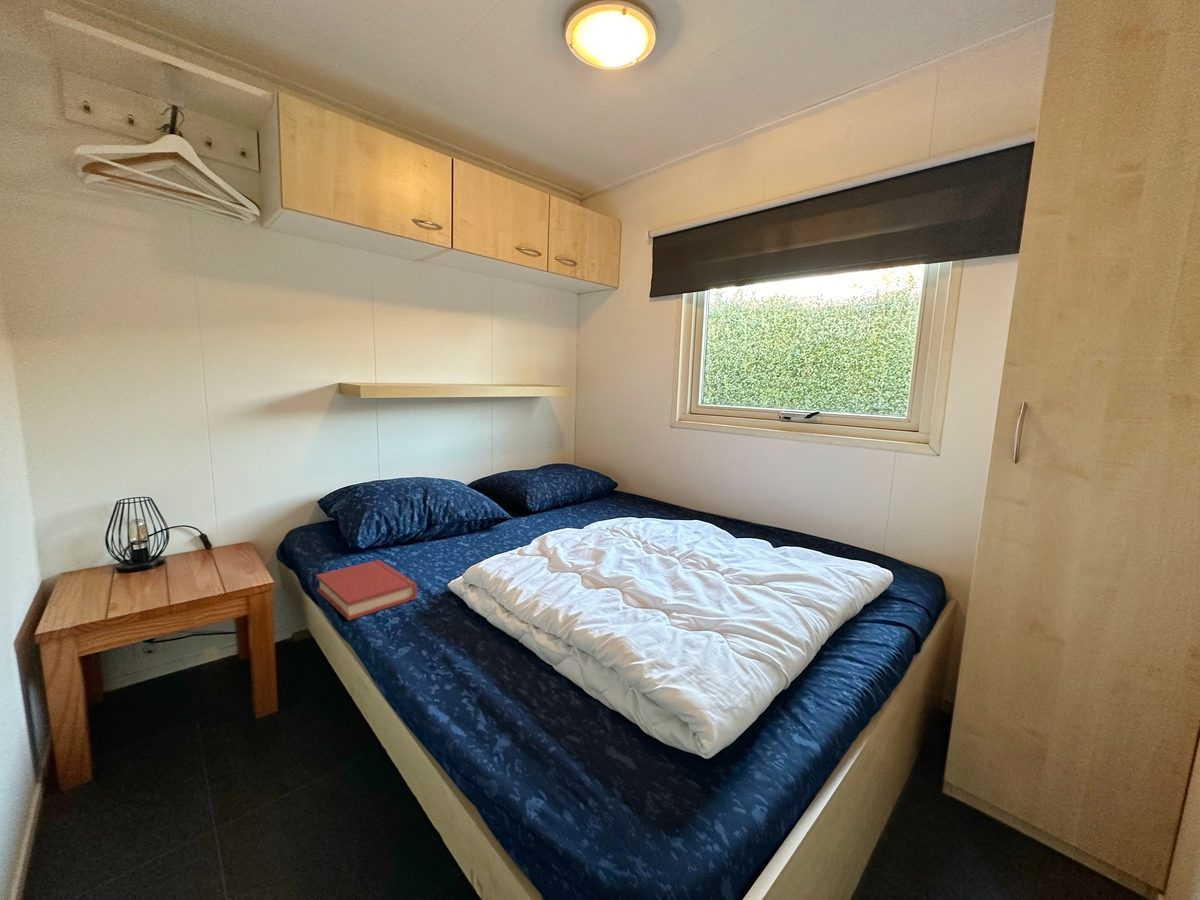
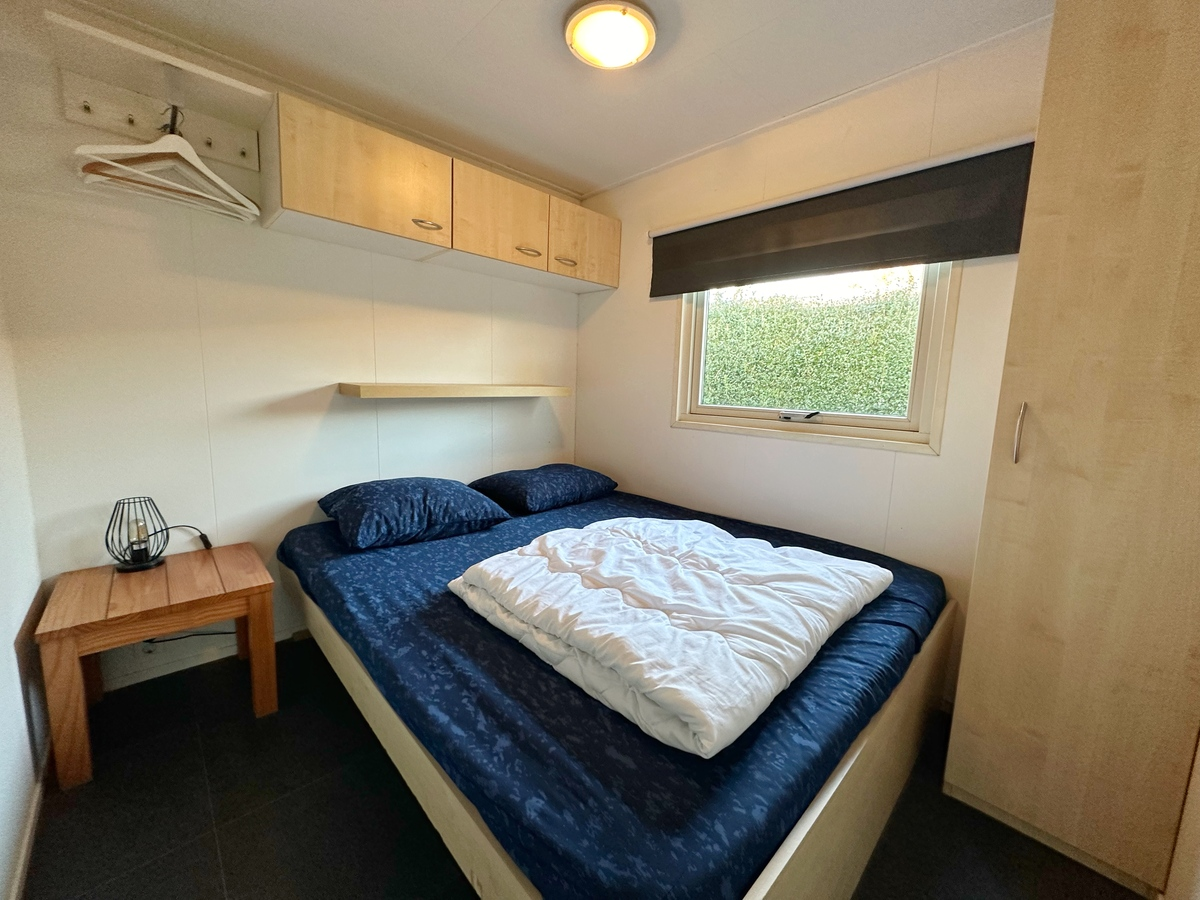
- hardback book (366, 586)
